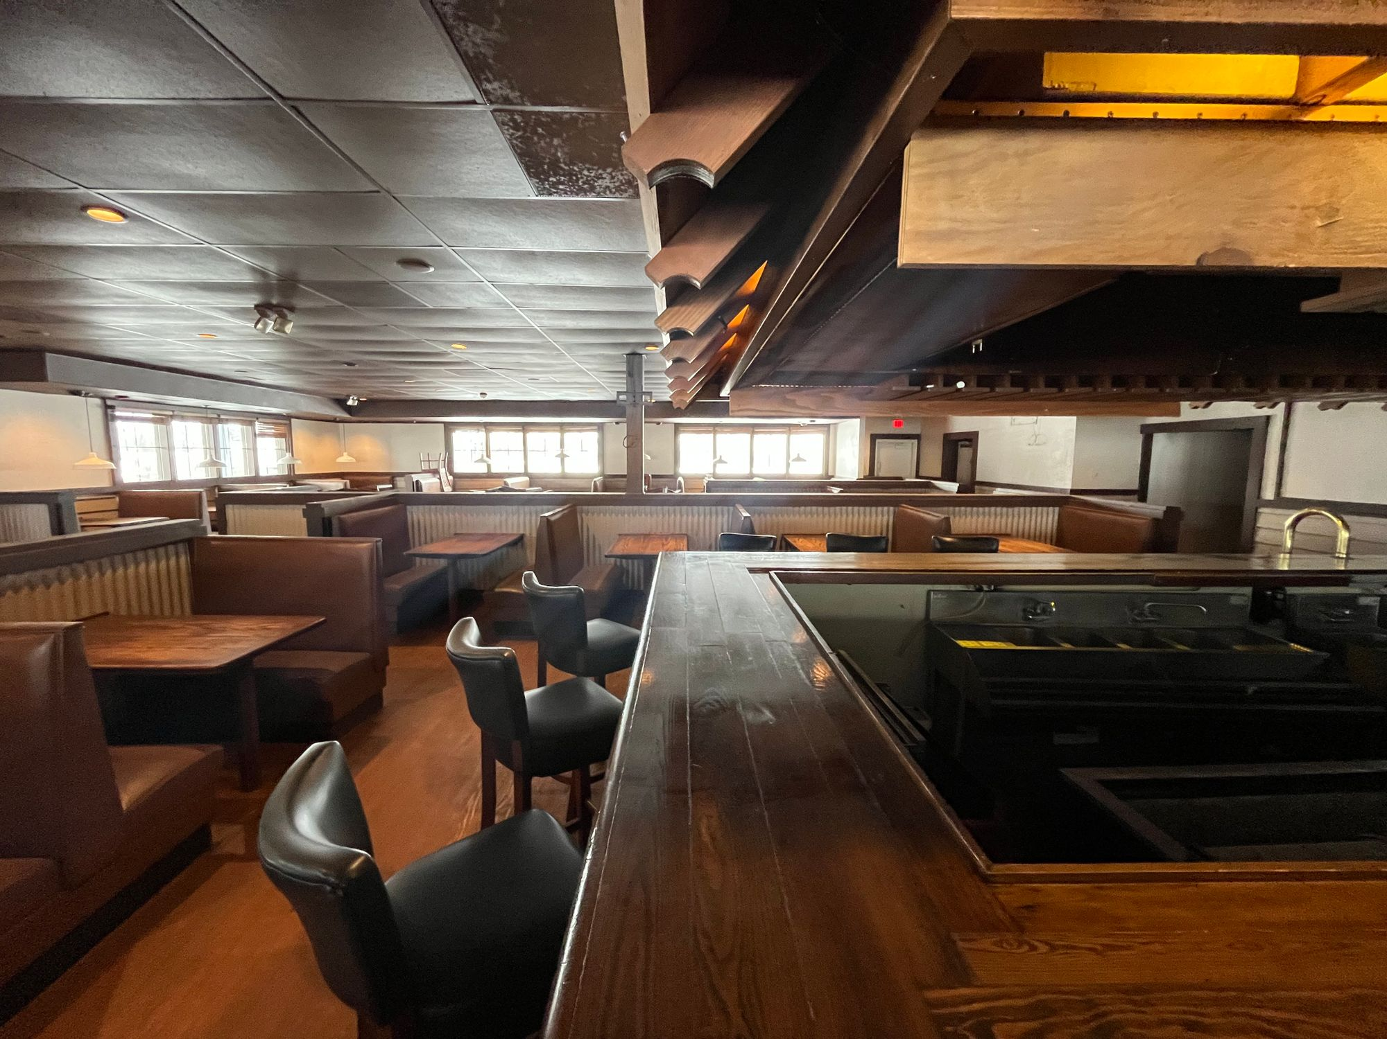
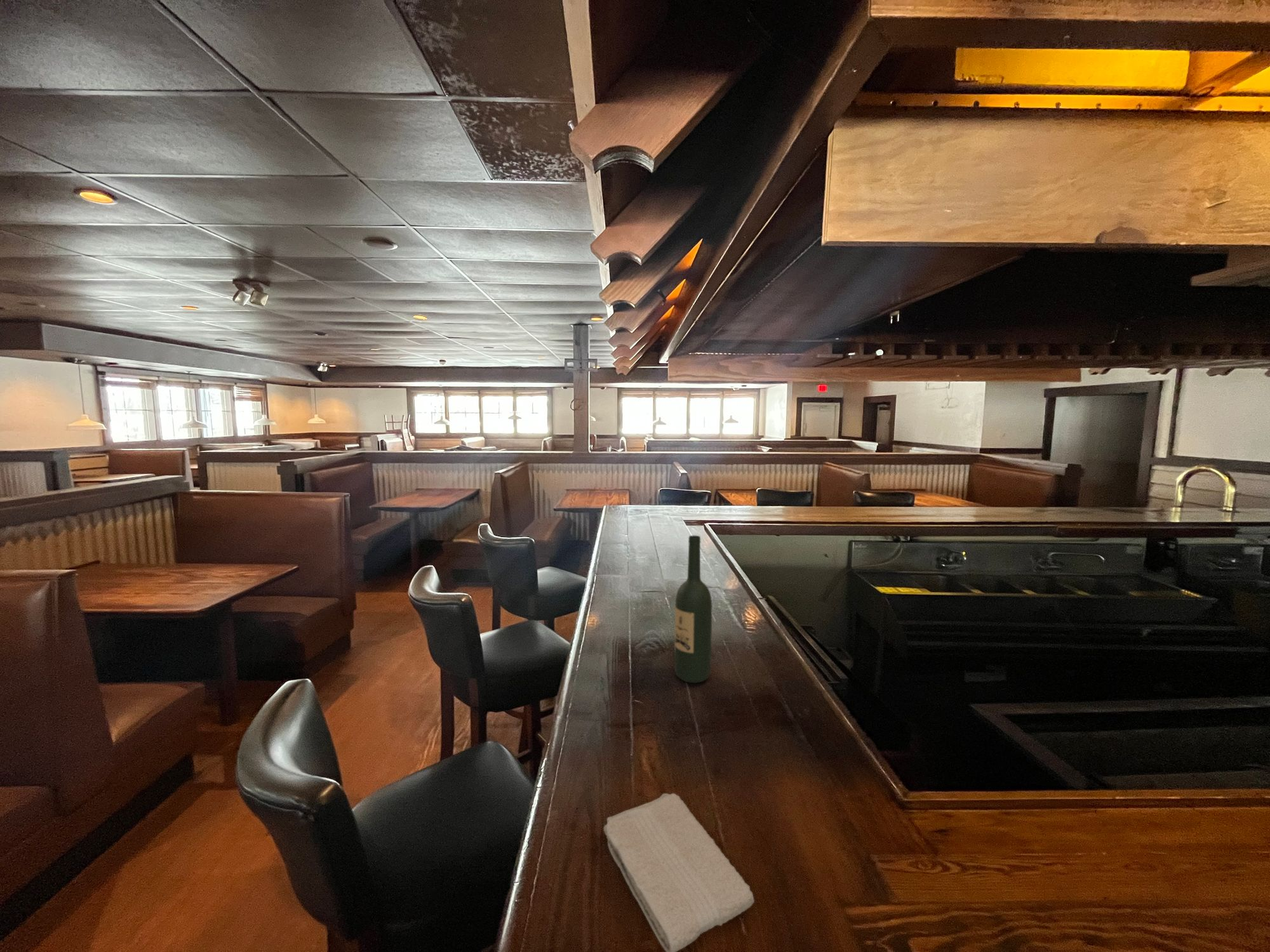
+ washcloth (671, 858)
+ wine bottle (693, 607)
